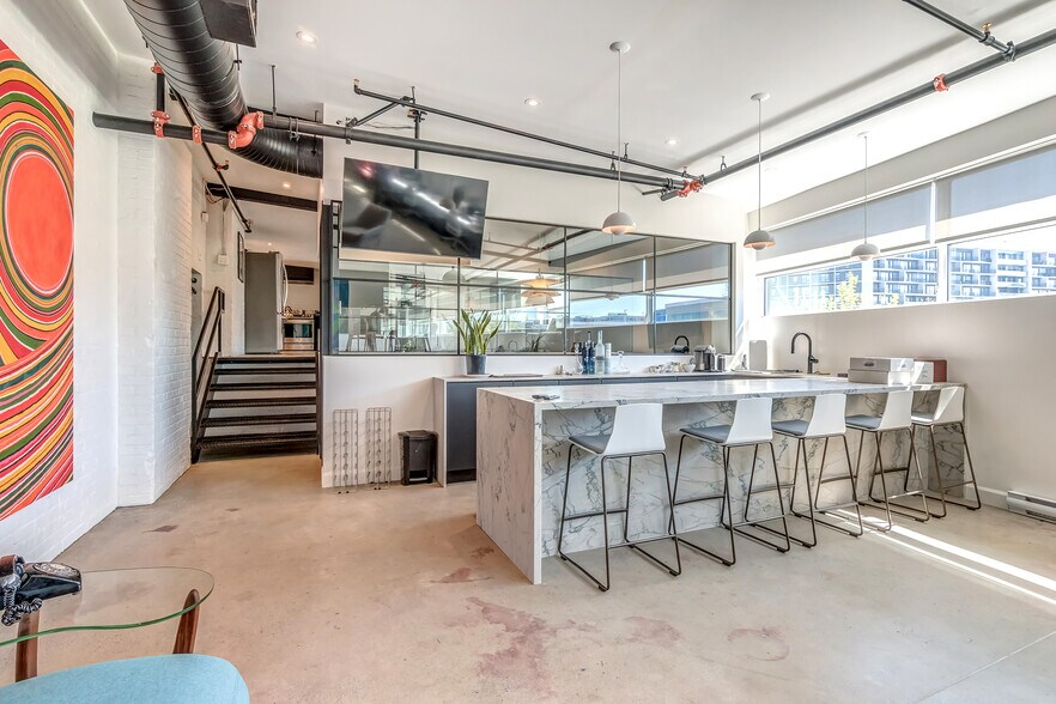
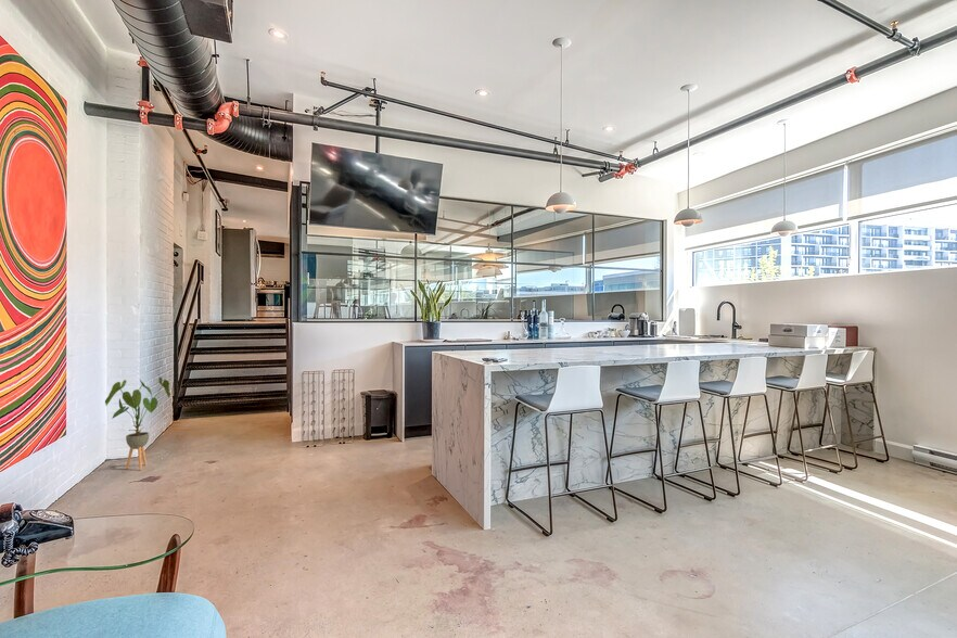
+ house plant (136, 422)
